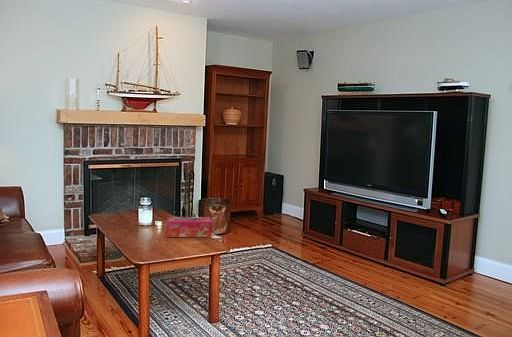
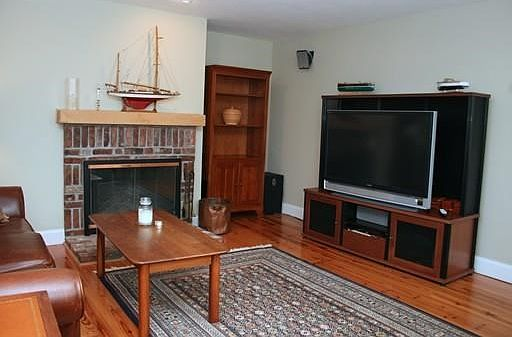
- tissue box (188, 226)
